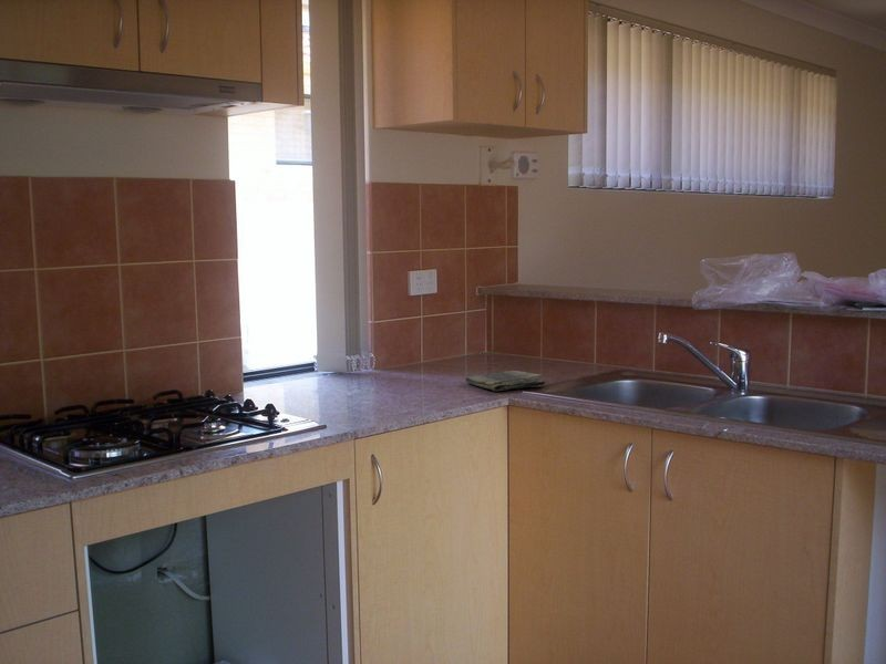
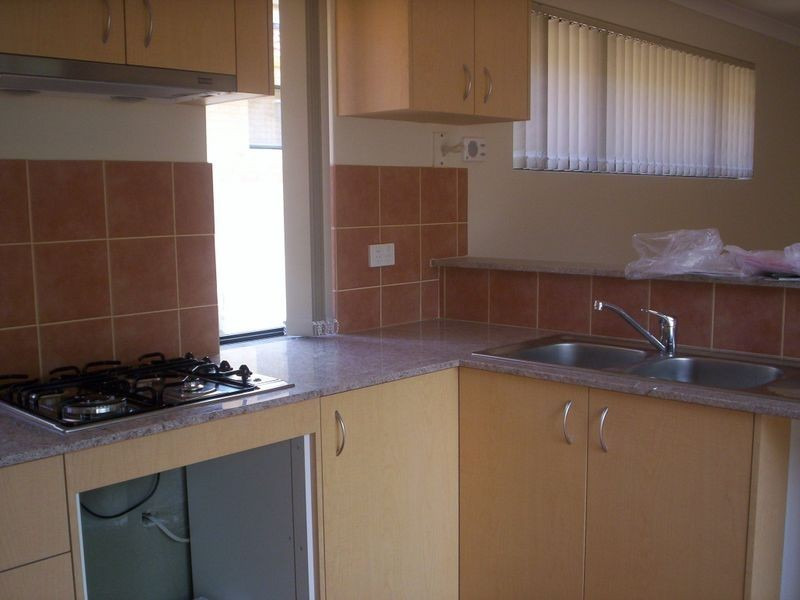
- dish towel (505, 378)
